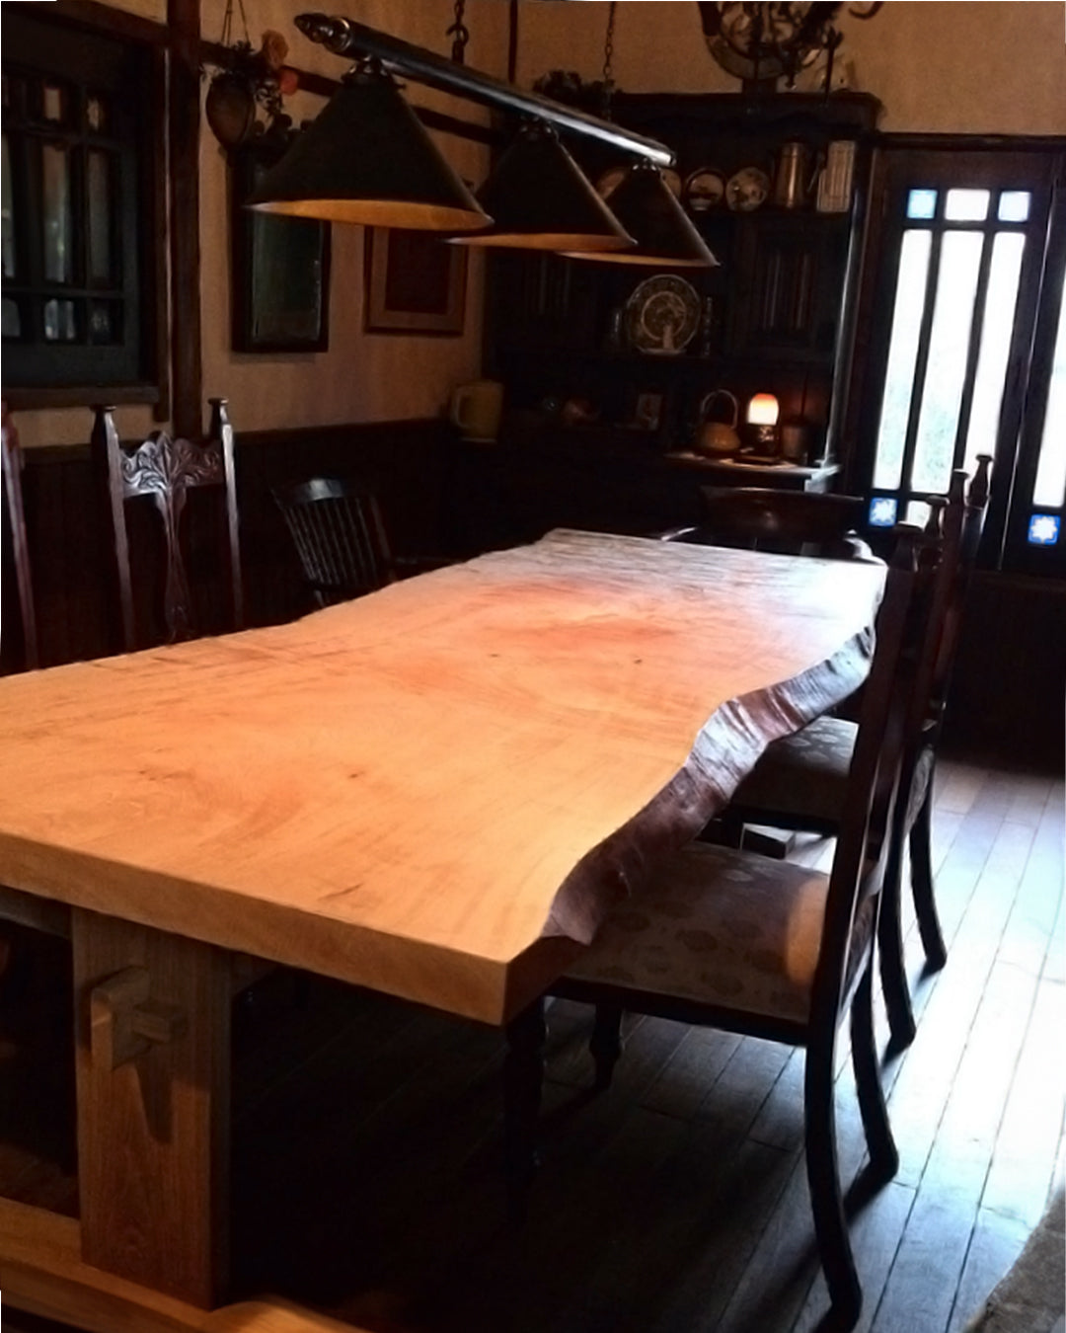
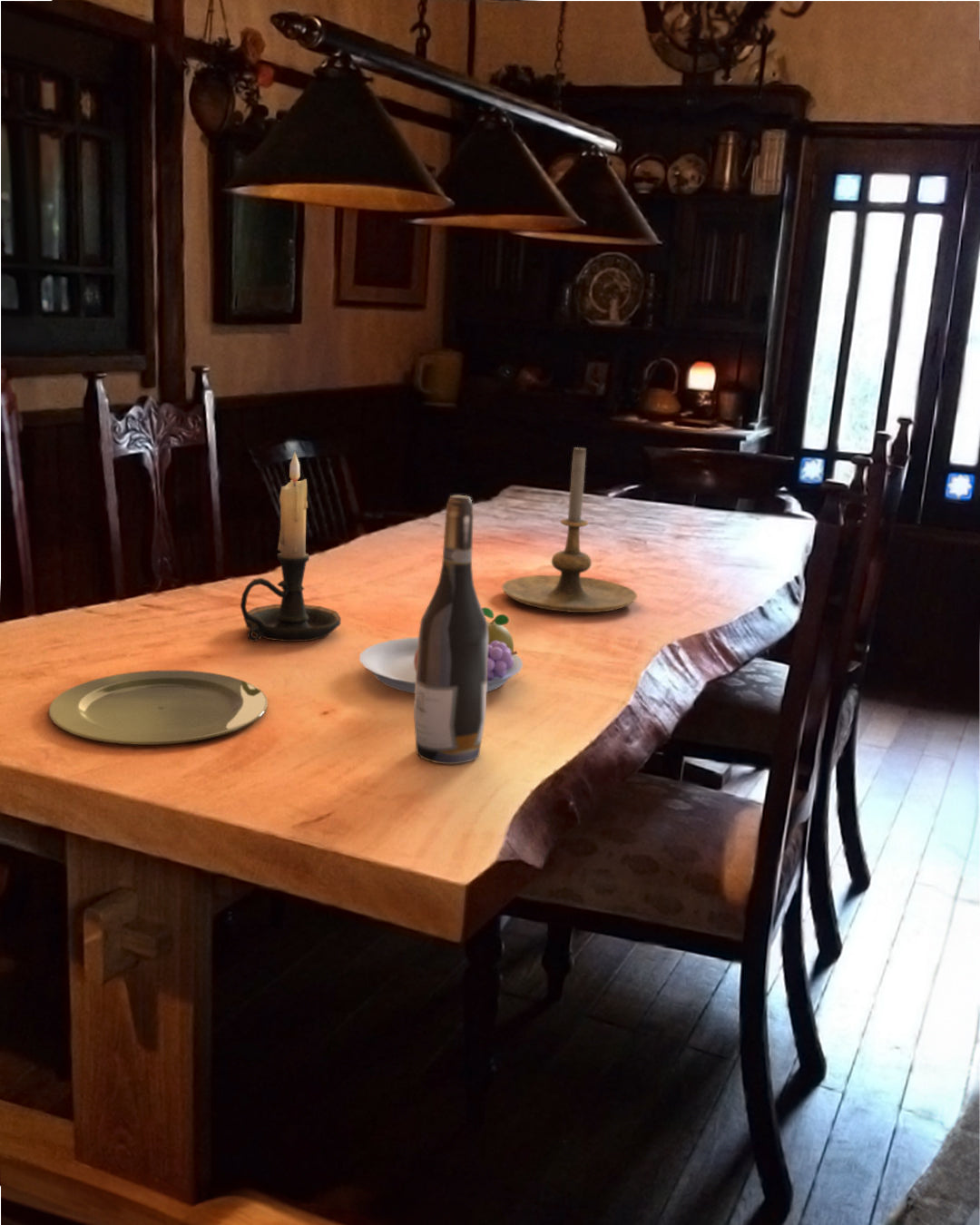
+ candle holder (283, 545)
+ candle holder (573, 524)
+ plate (161, 705)
+ fruit bowl (417, 642)
+ wine bottle (454, 628)
